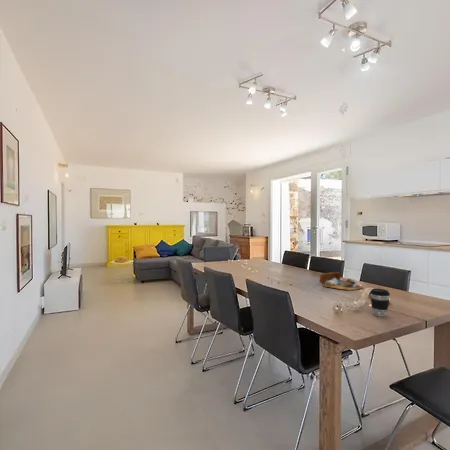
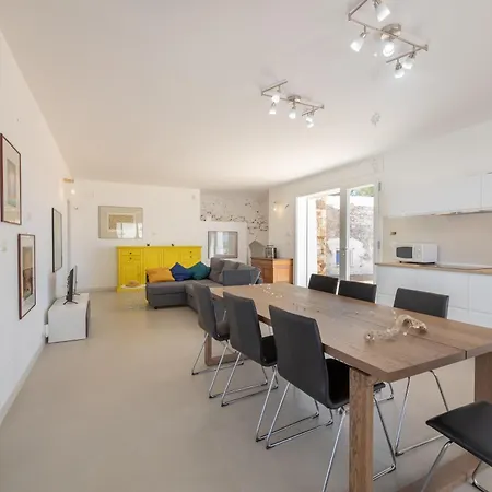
- soup bowl (342, 280)
- coffee cup (379, 302)
